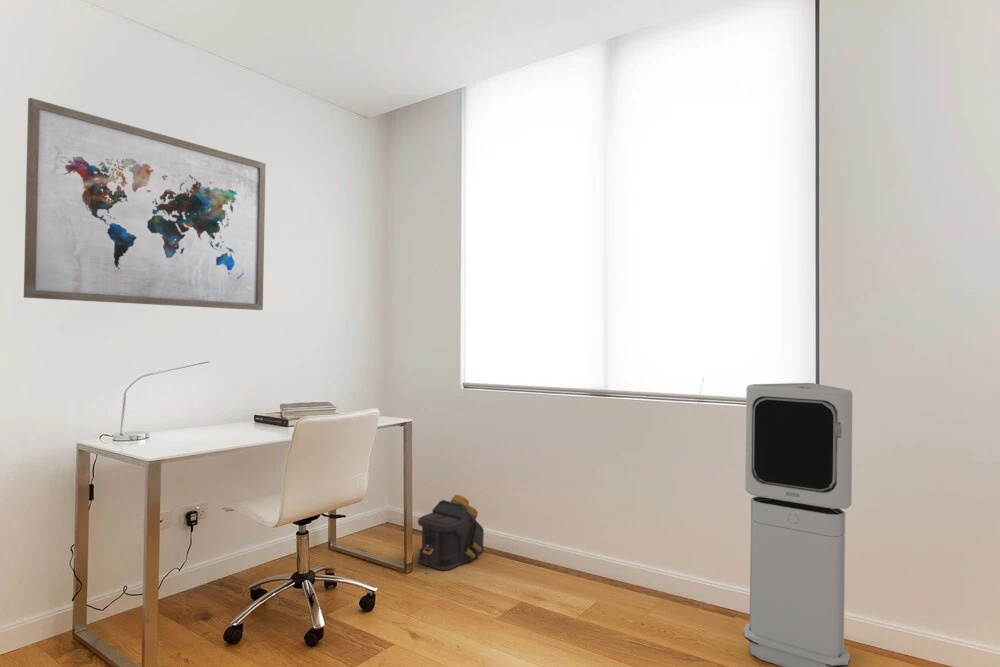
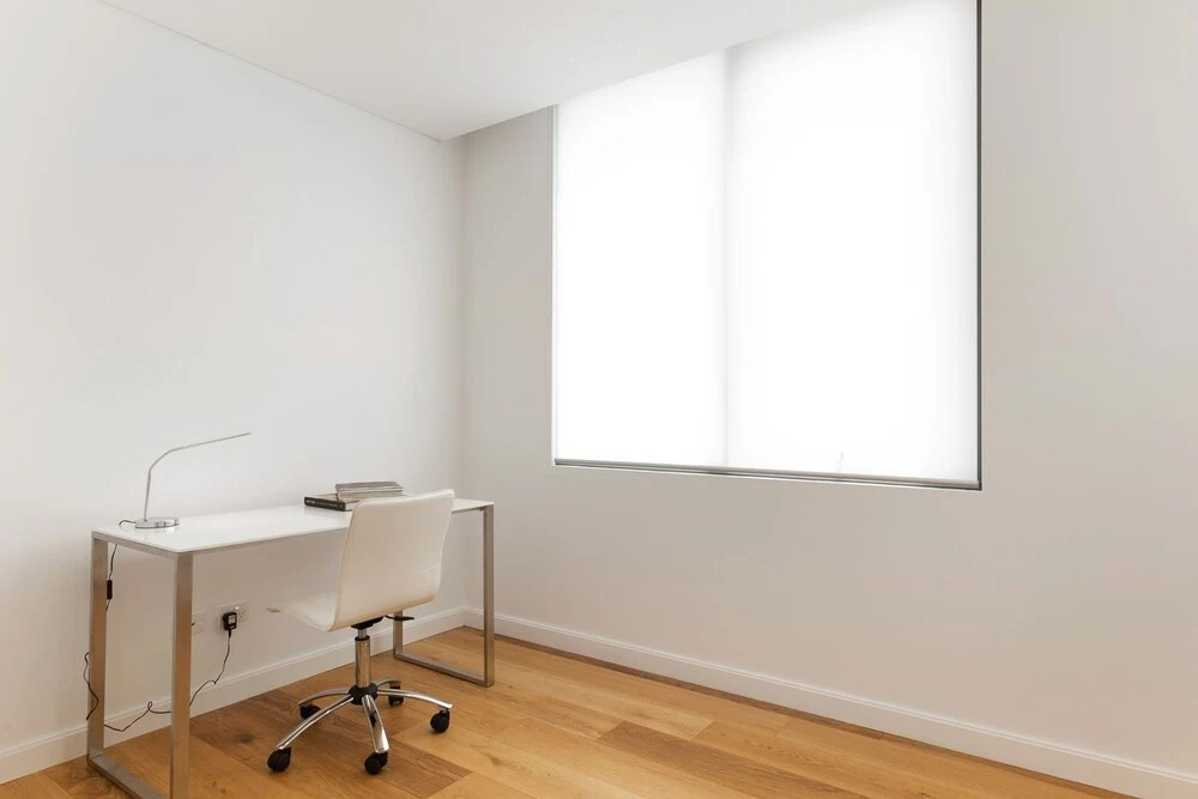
- wall art (163, 220)
- air purifier (801, 517)
- backpack (452, 527)
